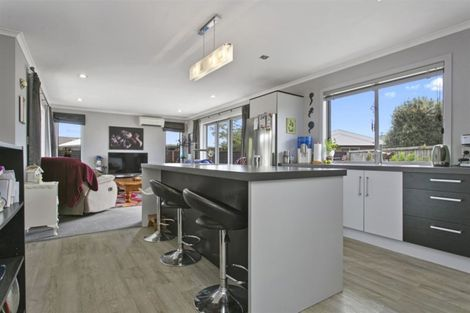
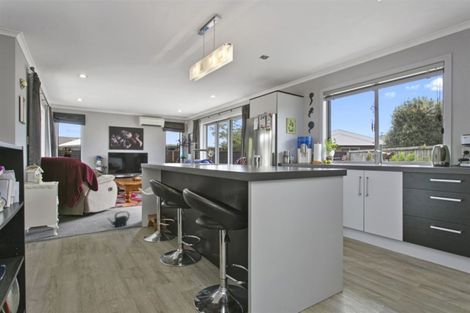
+ watering can (118, 219)
